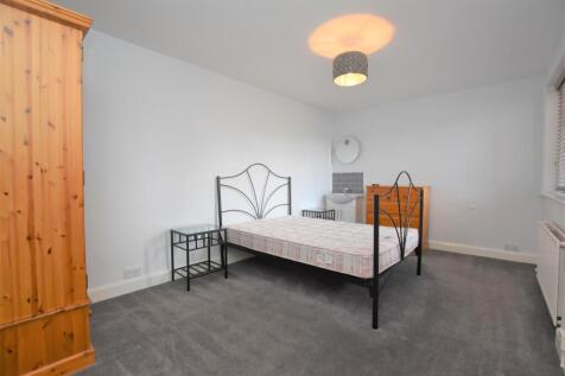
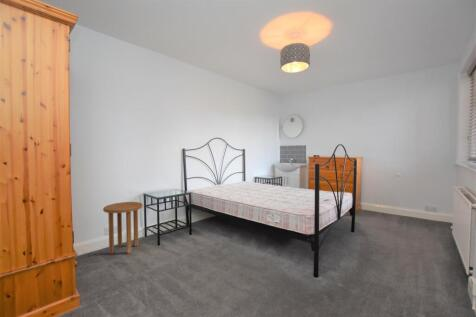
+ side table (121, 227)
